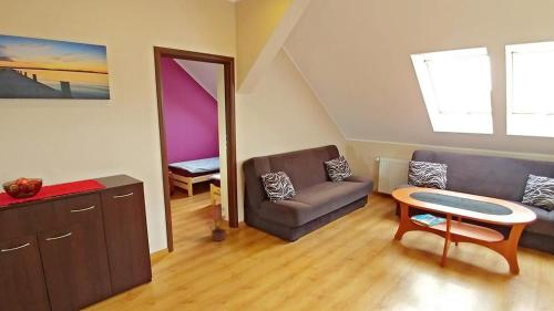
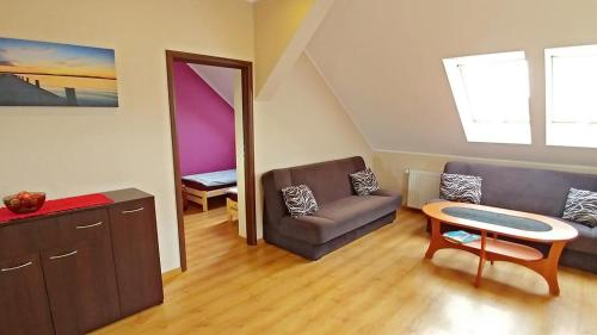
- potted plant (219, 224)
